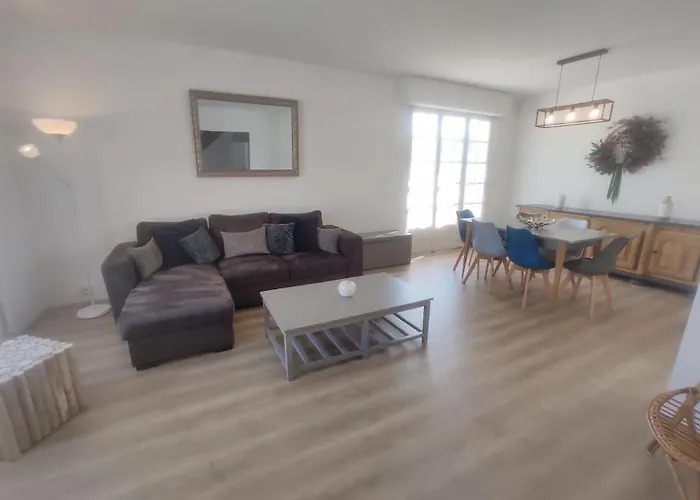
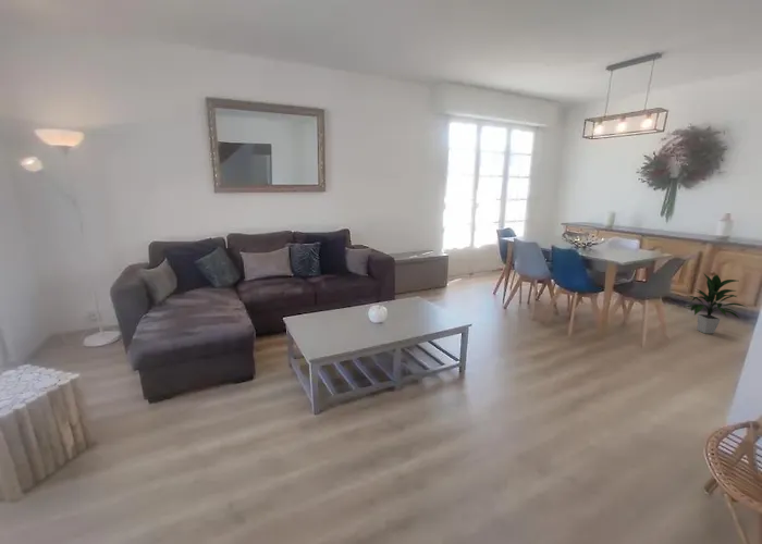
+ indoor plant (711, 302)
